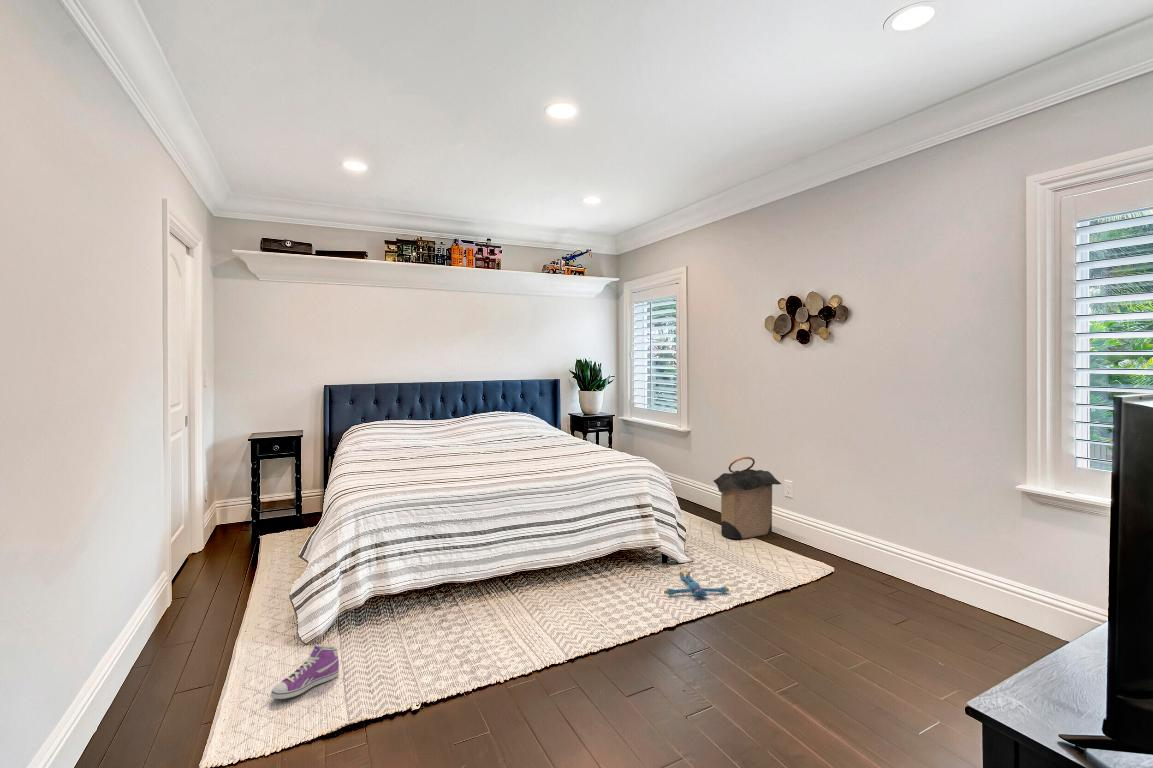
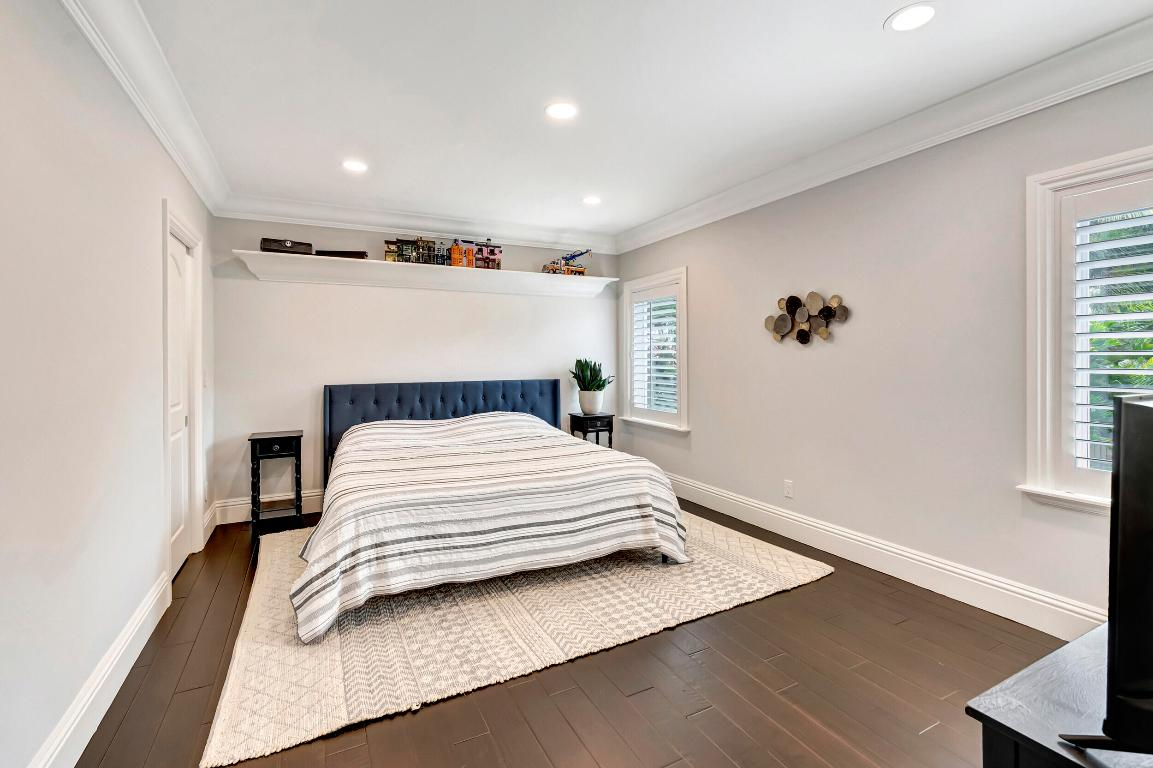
- sneaker (305, 667)
- laundry hamper (746, 493)
- plush toy (692, 584)
